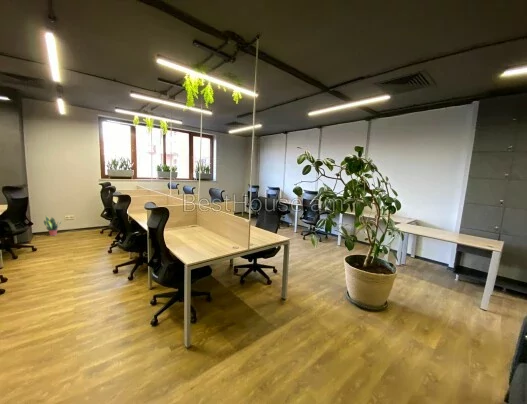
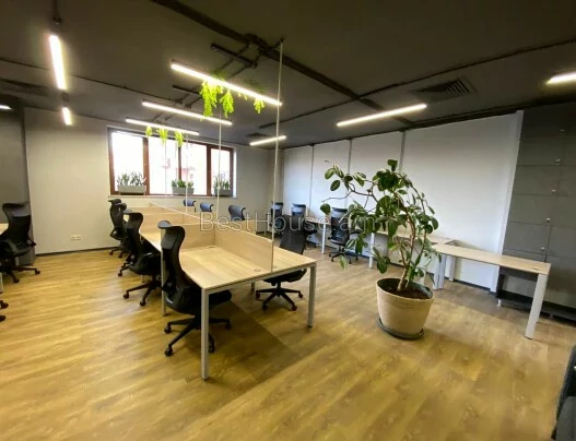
- potted plant (52, 225)
